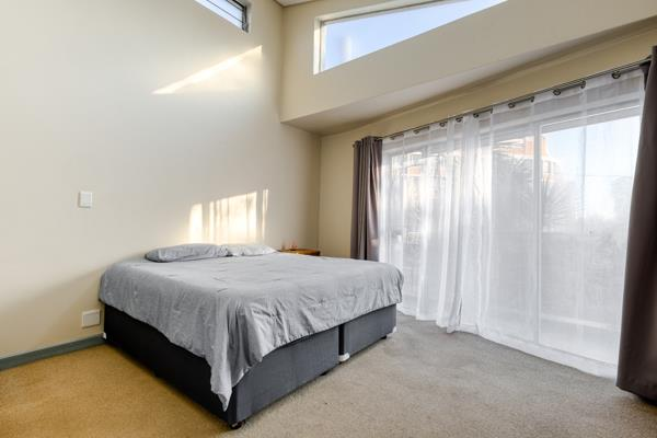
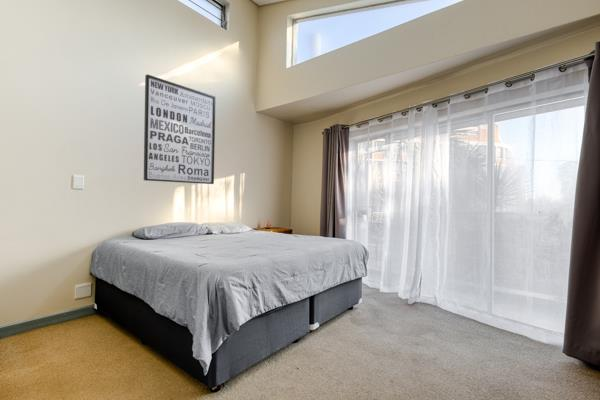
+ wall art (182, 134)
